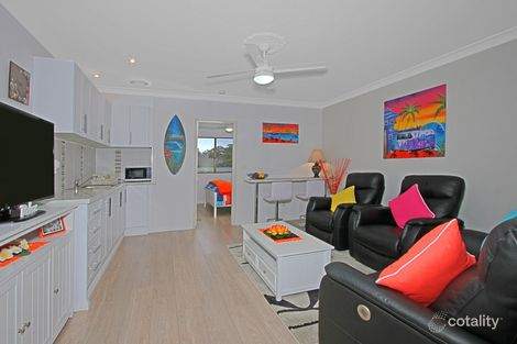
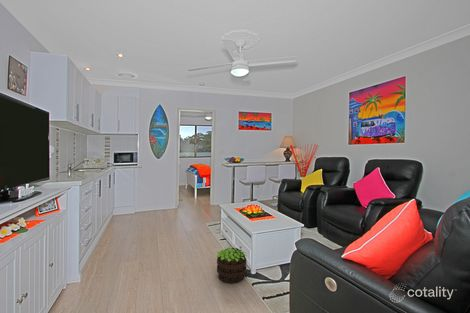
+ potted plant (231, 262)
